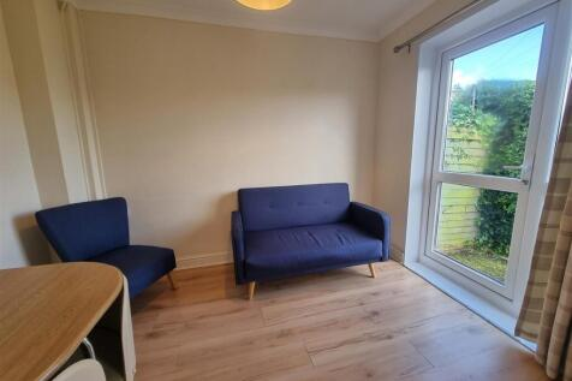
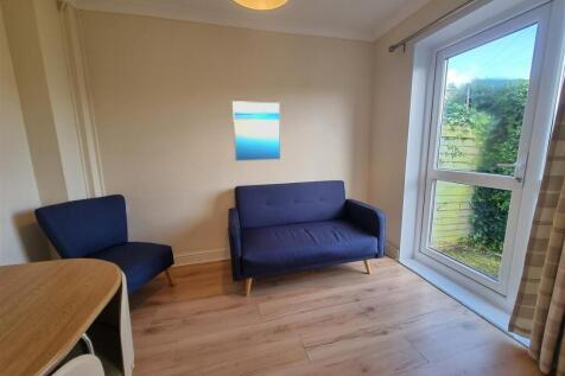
+ wall art (256, 132)
